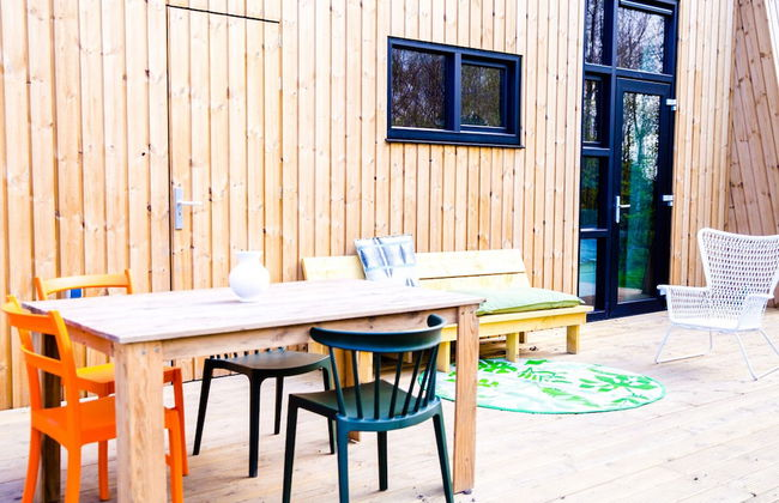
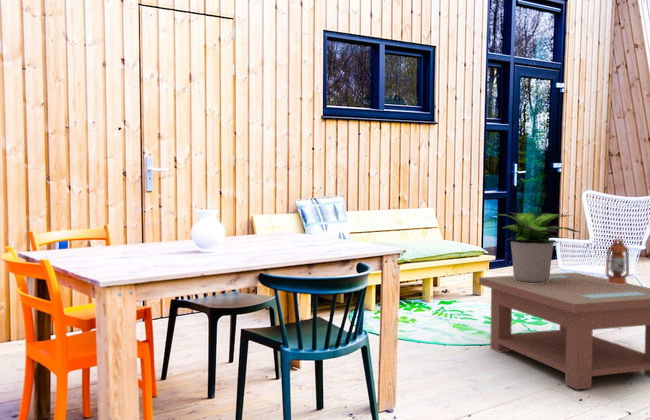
+ potted plant (537, 247)
+ coffee table (574, 324)
+ lantern (617, 257)
